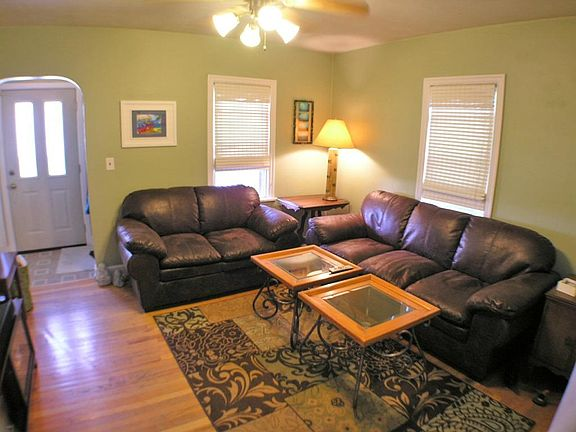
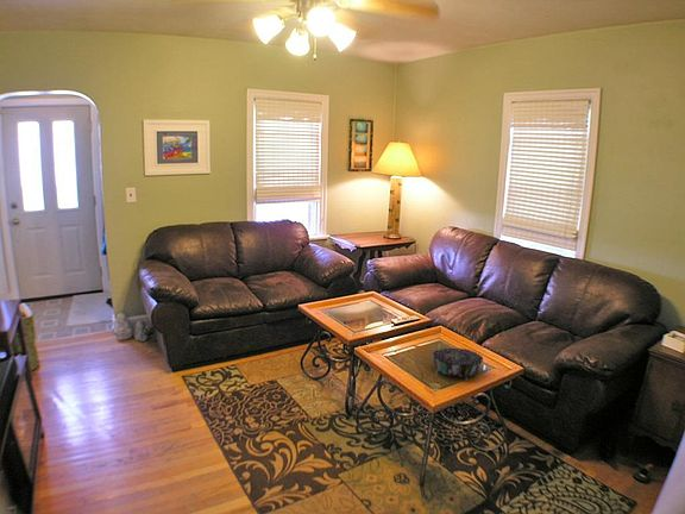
+ decorative bowl (457, 363)
